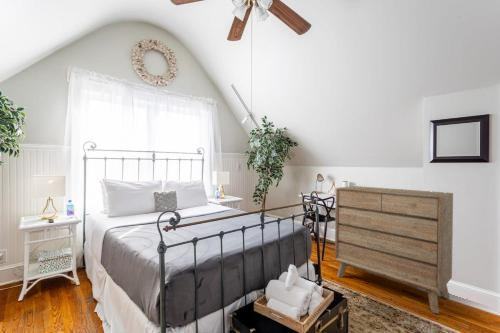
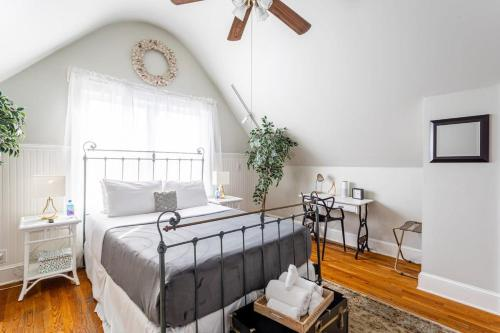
- dresser (388, 238)
